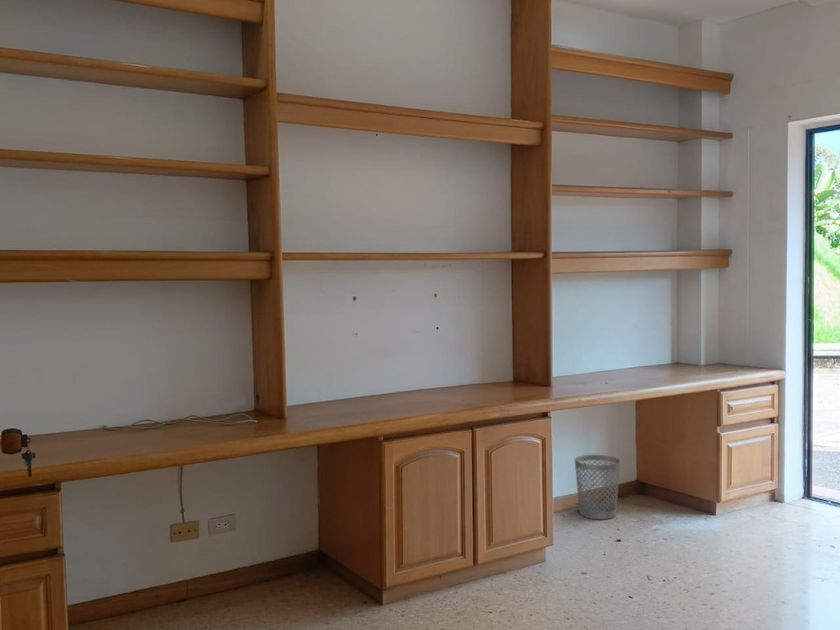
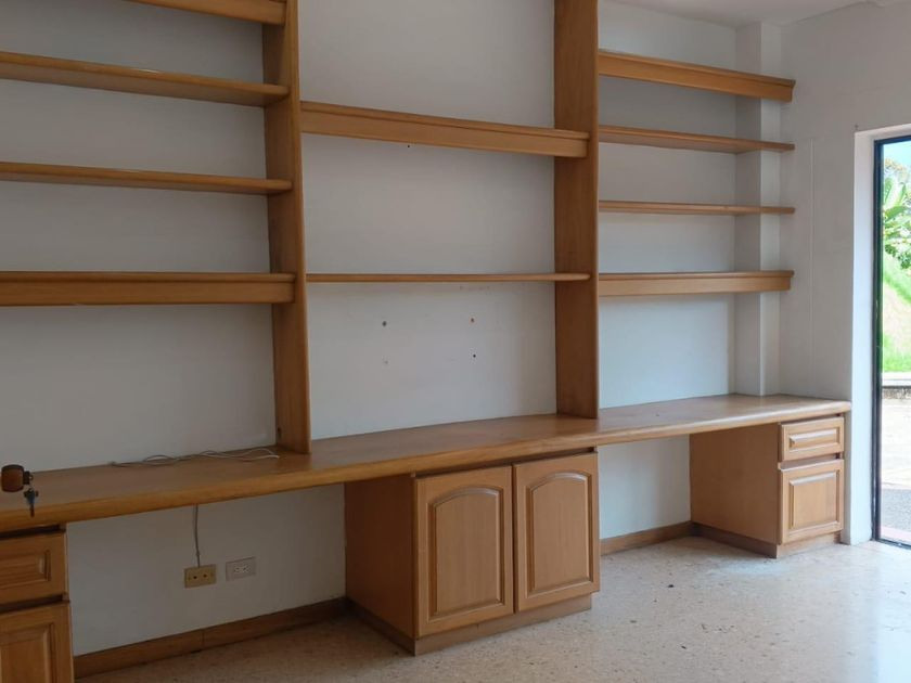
- wastebasket (597, 486)
